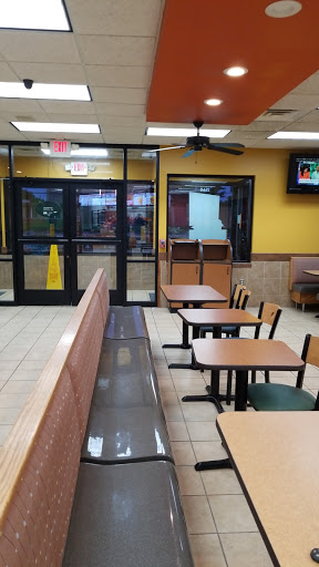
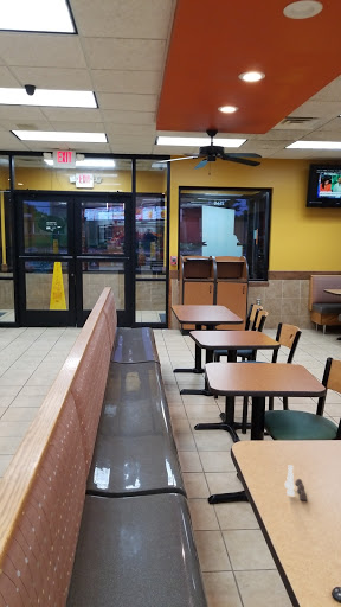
+ salt and pepper shaker set (296, 480)
